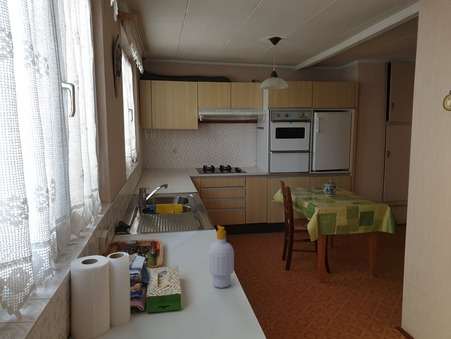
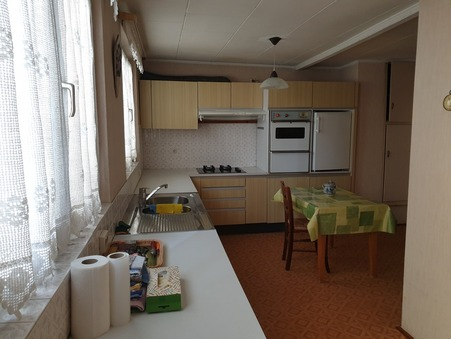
- soap bottle (221, 256)
